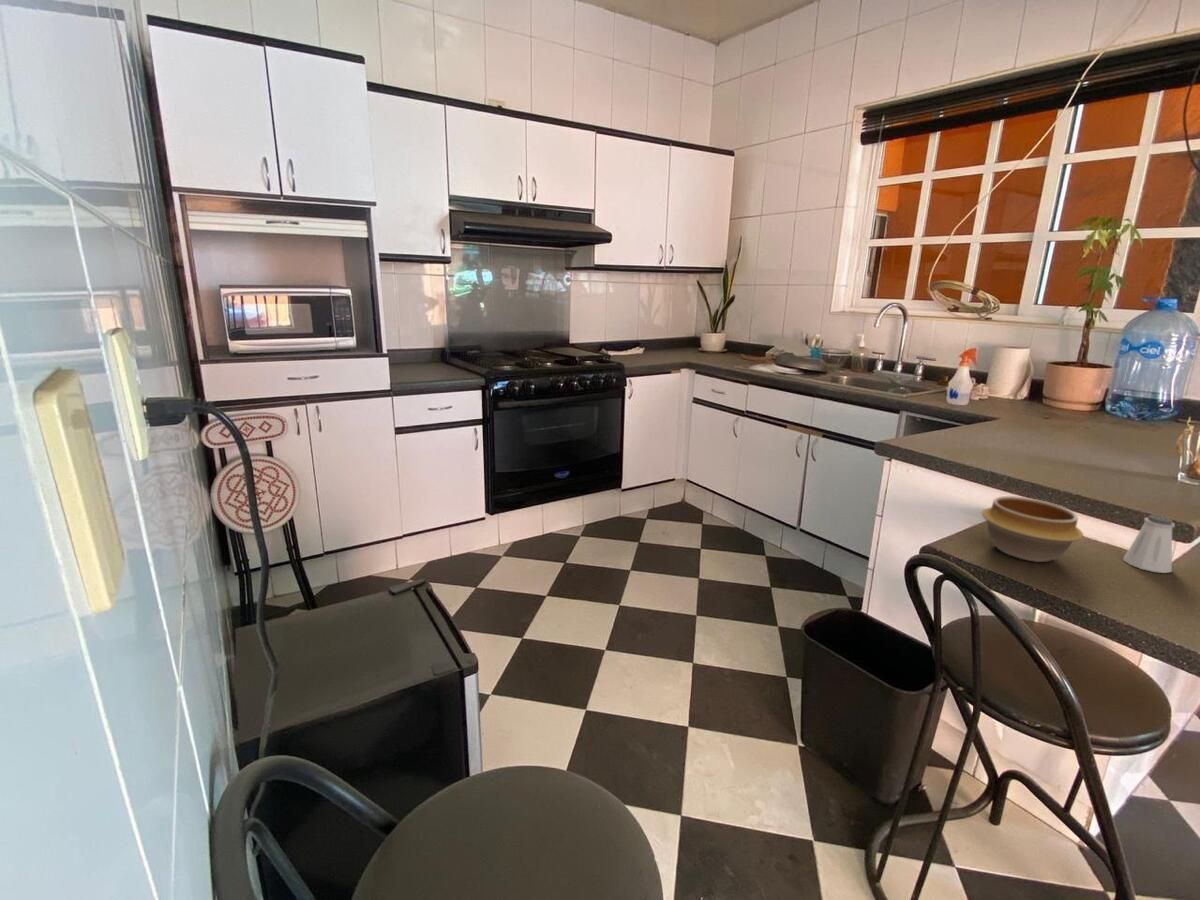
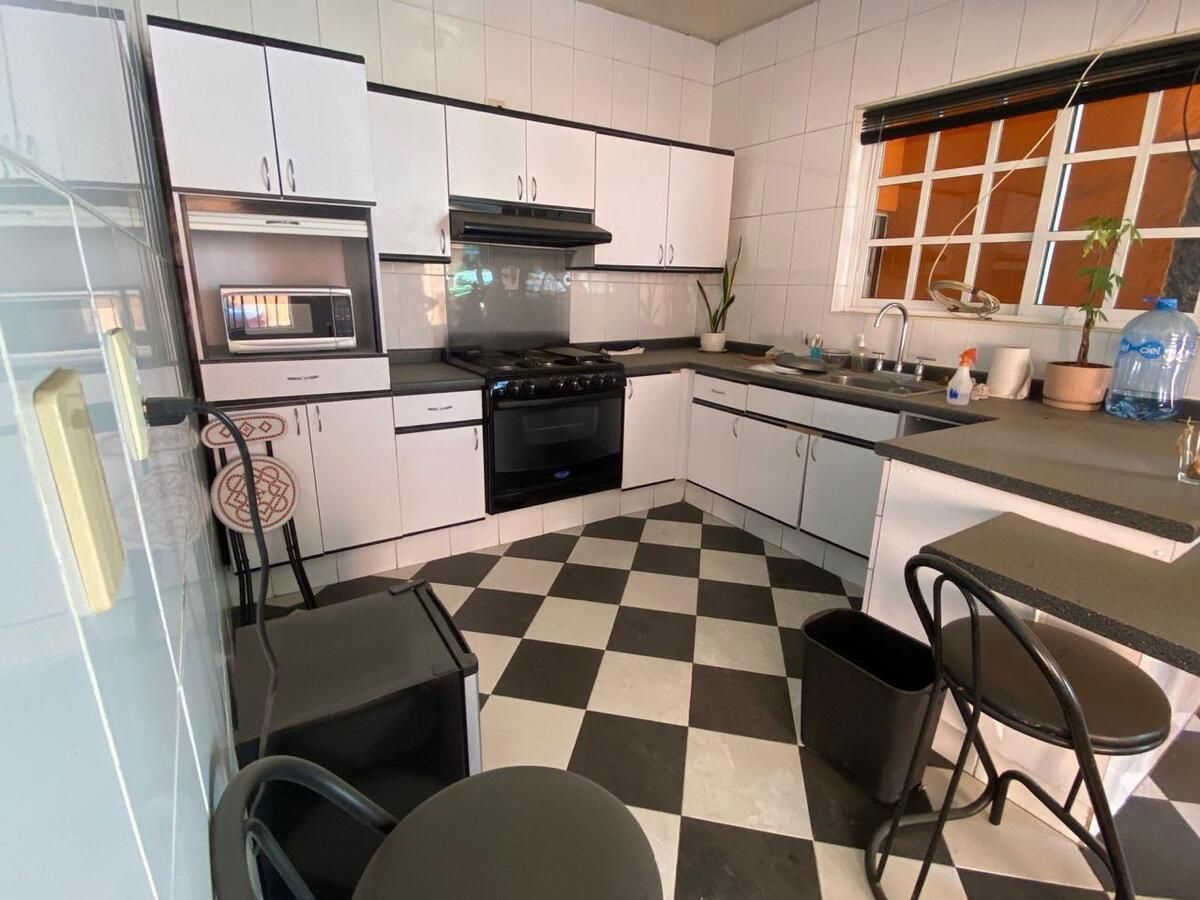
- bowl (1028, 530)
- saltshaker (1153, 541)
